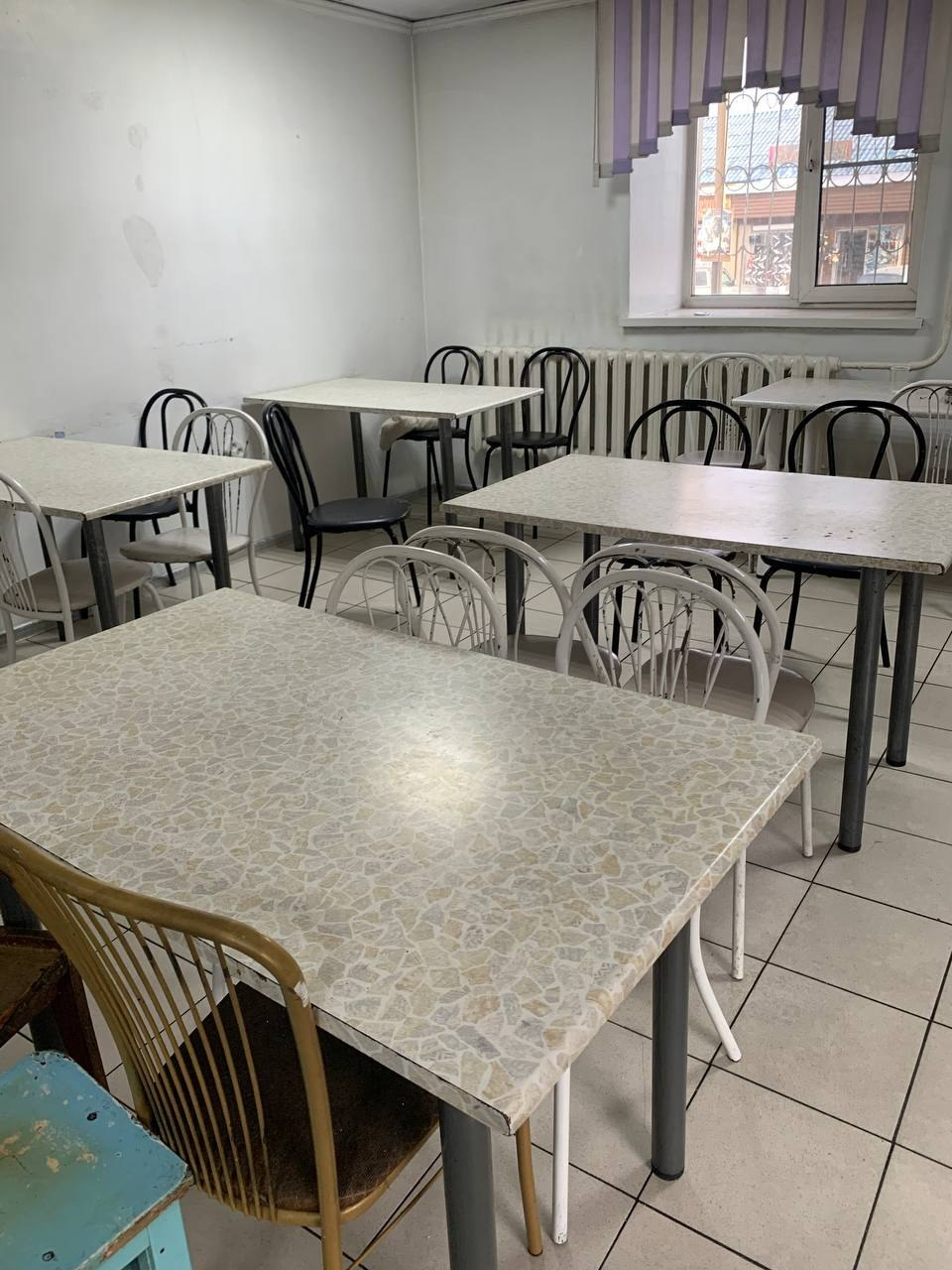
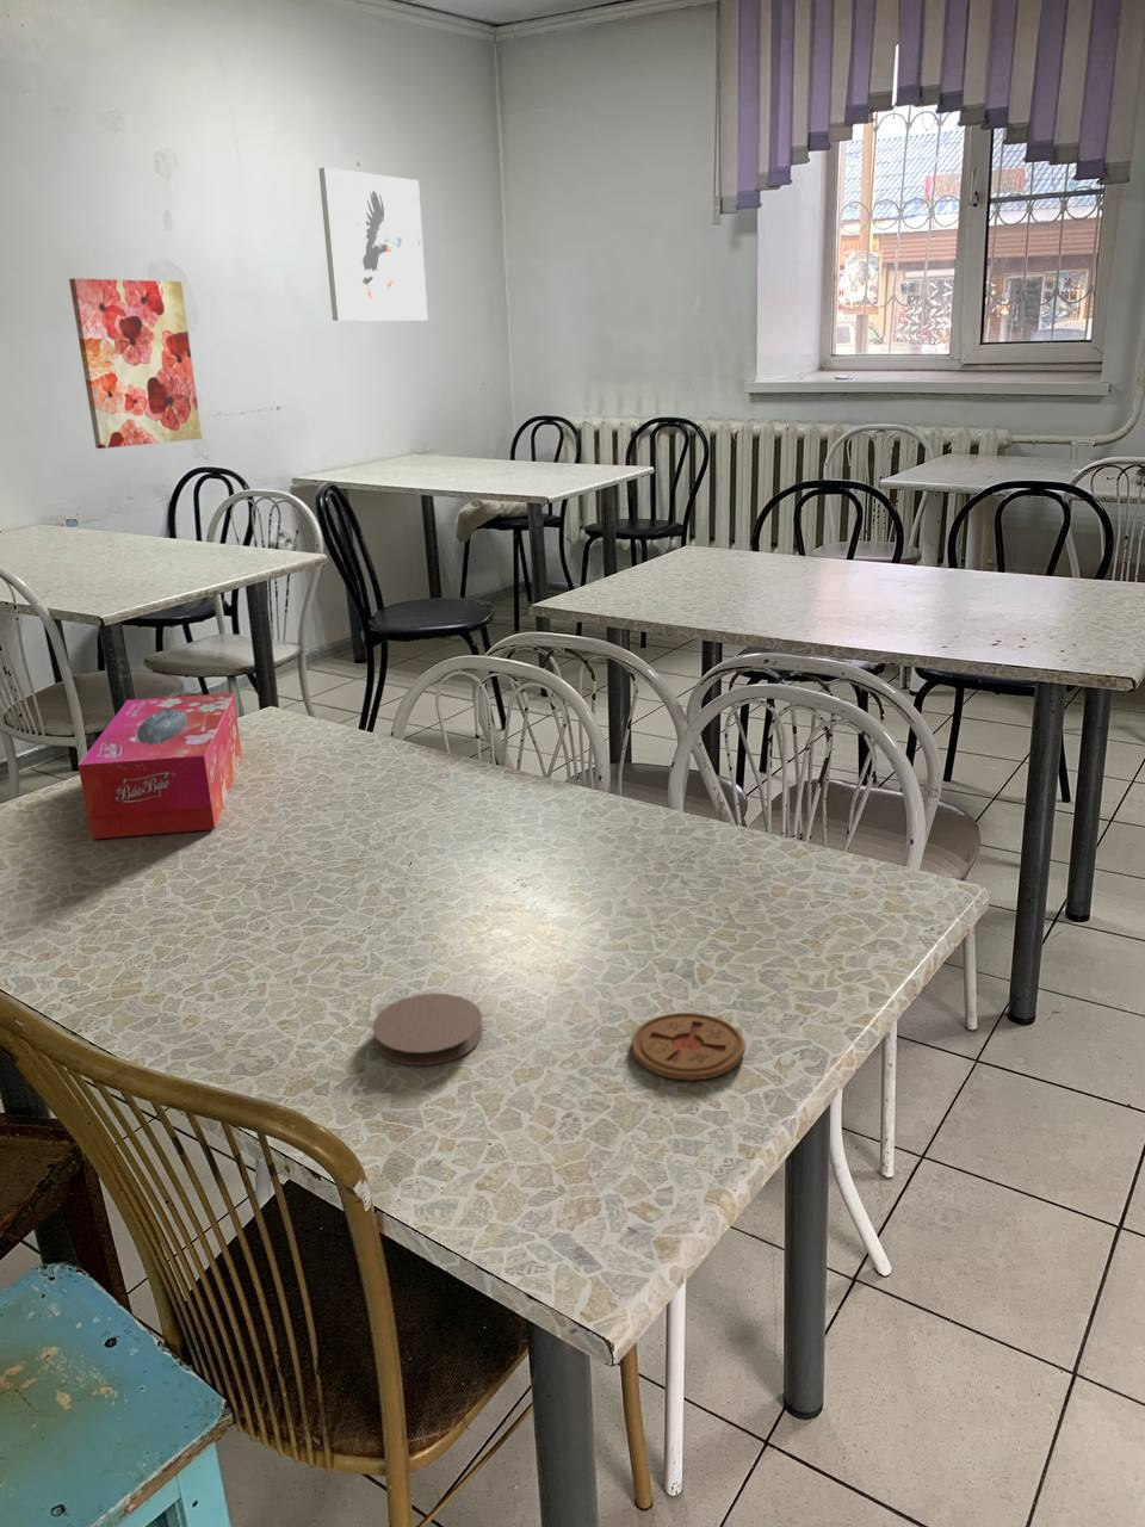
+ coaster (428, 1027)
+ wall art (138, 363)
+ coaster (687, 1044)
+ tissue box (168, 760)
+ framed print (375, 248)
